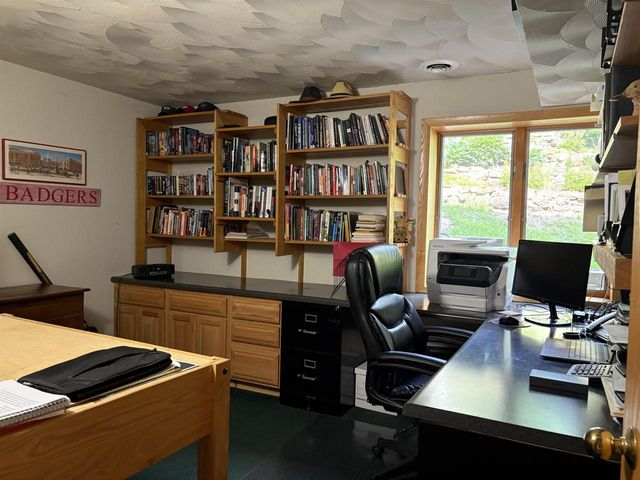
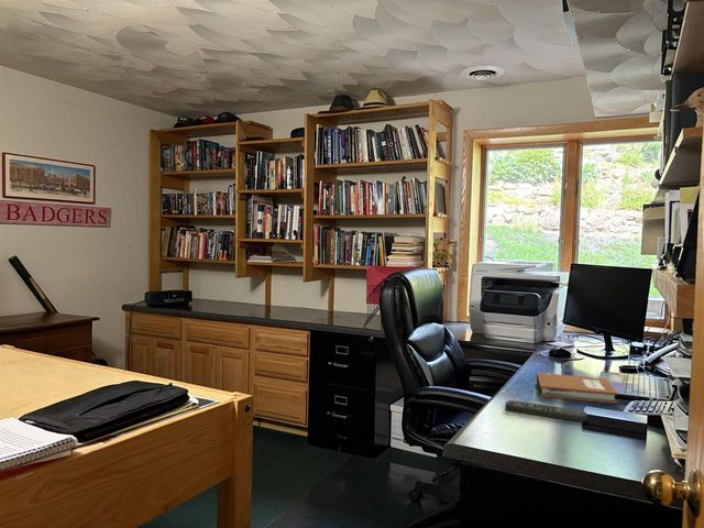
+ remote control (544, 410)
+ notebook (575, 386)
